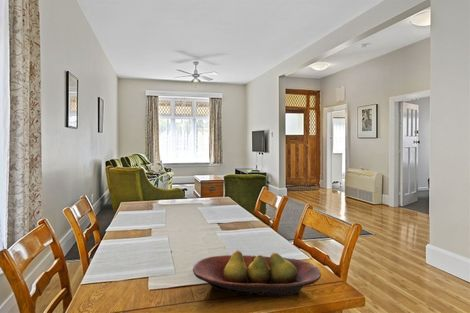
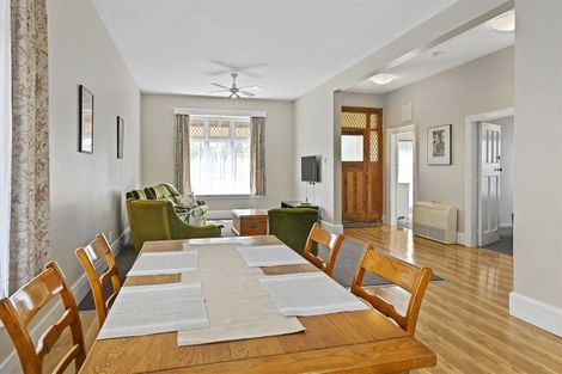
- fruit bowl (255, 269)
